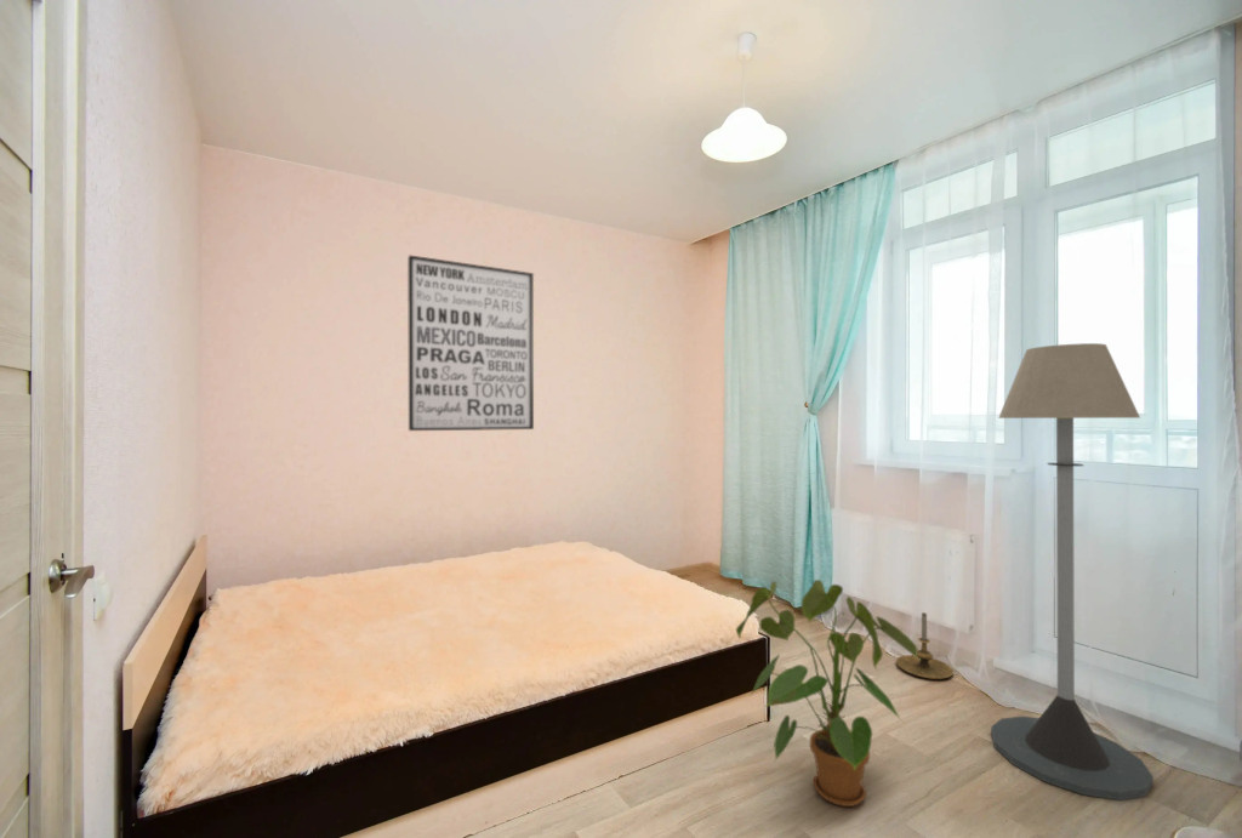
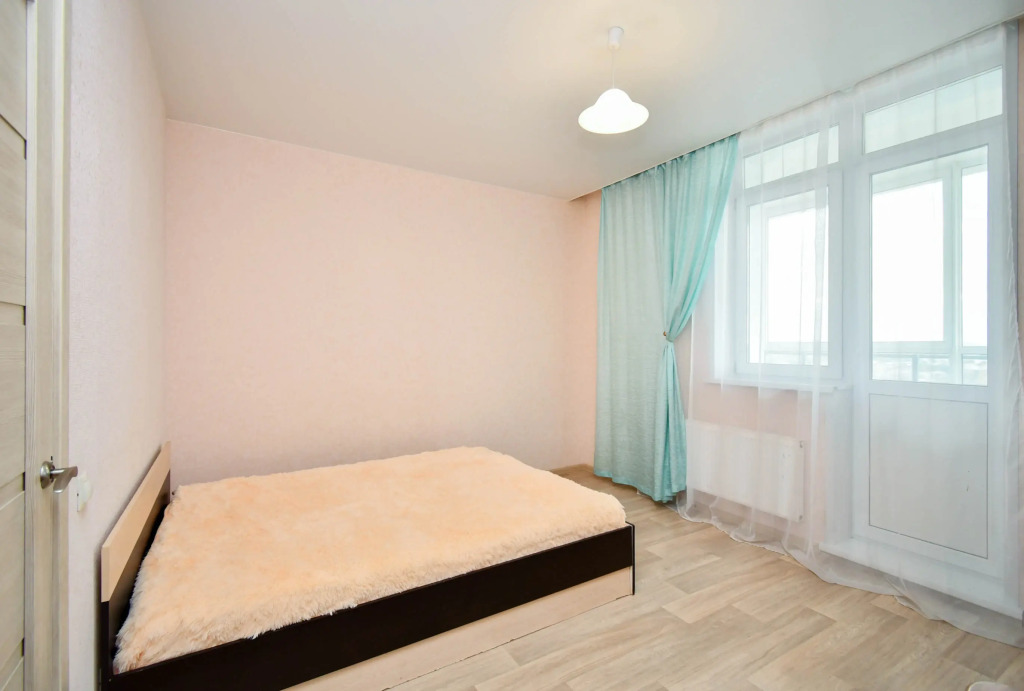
- house plant (827, 680)
- candle holder (924, 640)
- wall art (473, 347)
- floor lamp (1065, 552)
